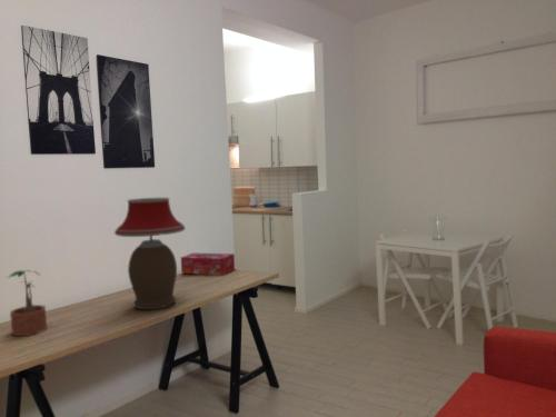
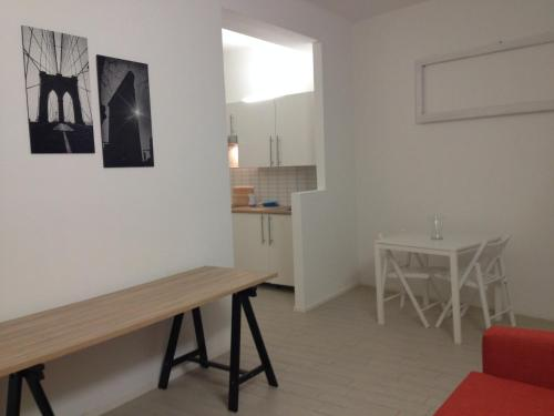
- tissue box (208, 264)
- potted plant (27, 299)
- table lamp (151, 251)
